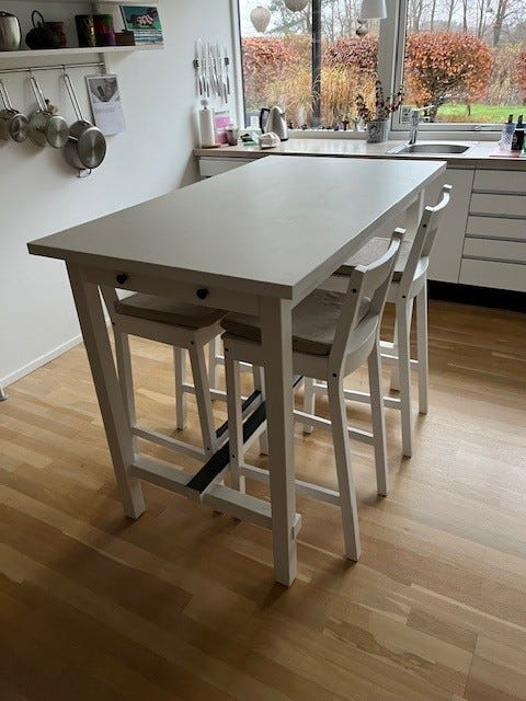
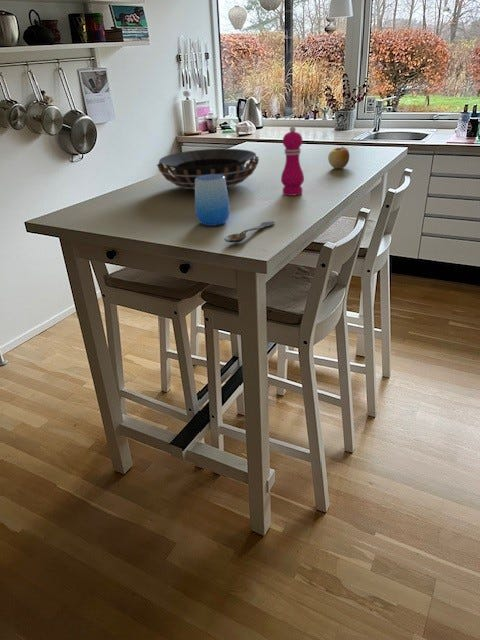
+ apple (339, 157)
+ pepper mill (292, 160)
+ cup (211, 200)
+ decorative bowl (210, 172)
+ spoon (251, 230)
